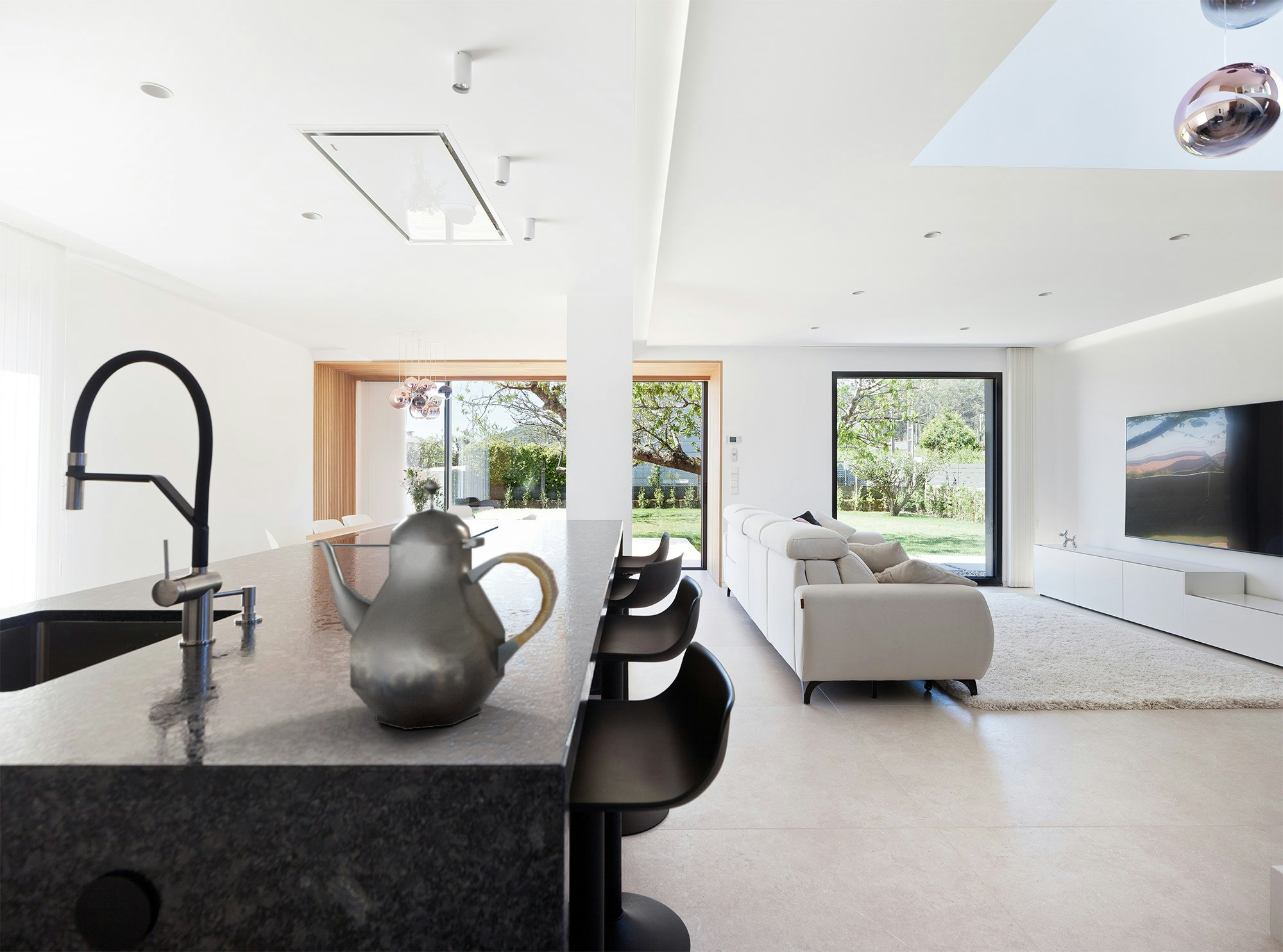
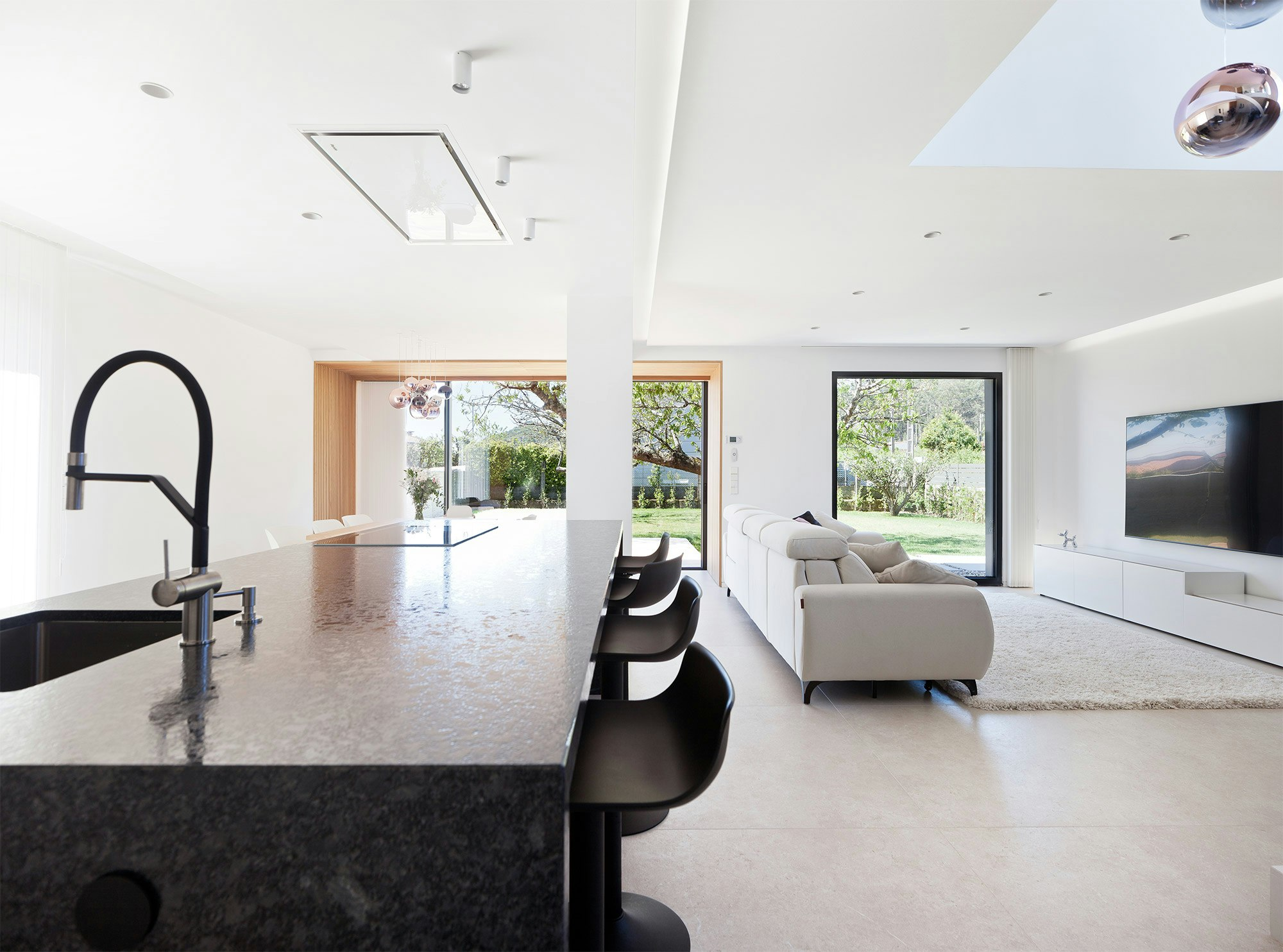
- teapot (432, 595)
